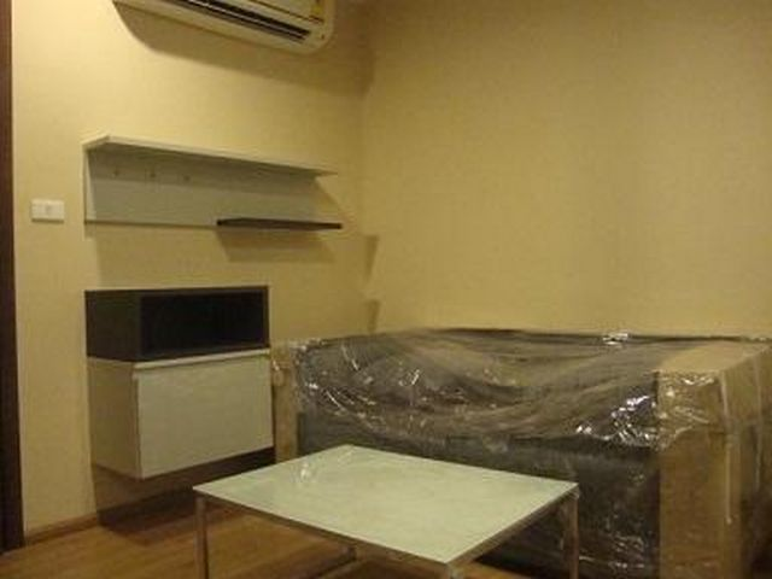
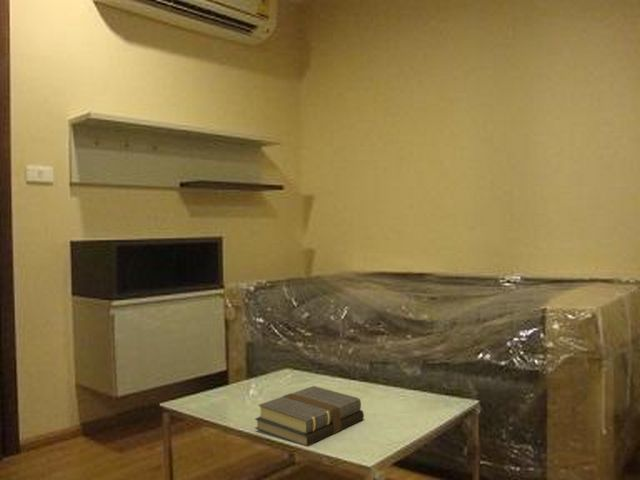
+ book (310, 413)
